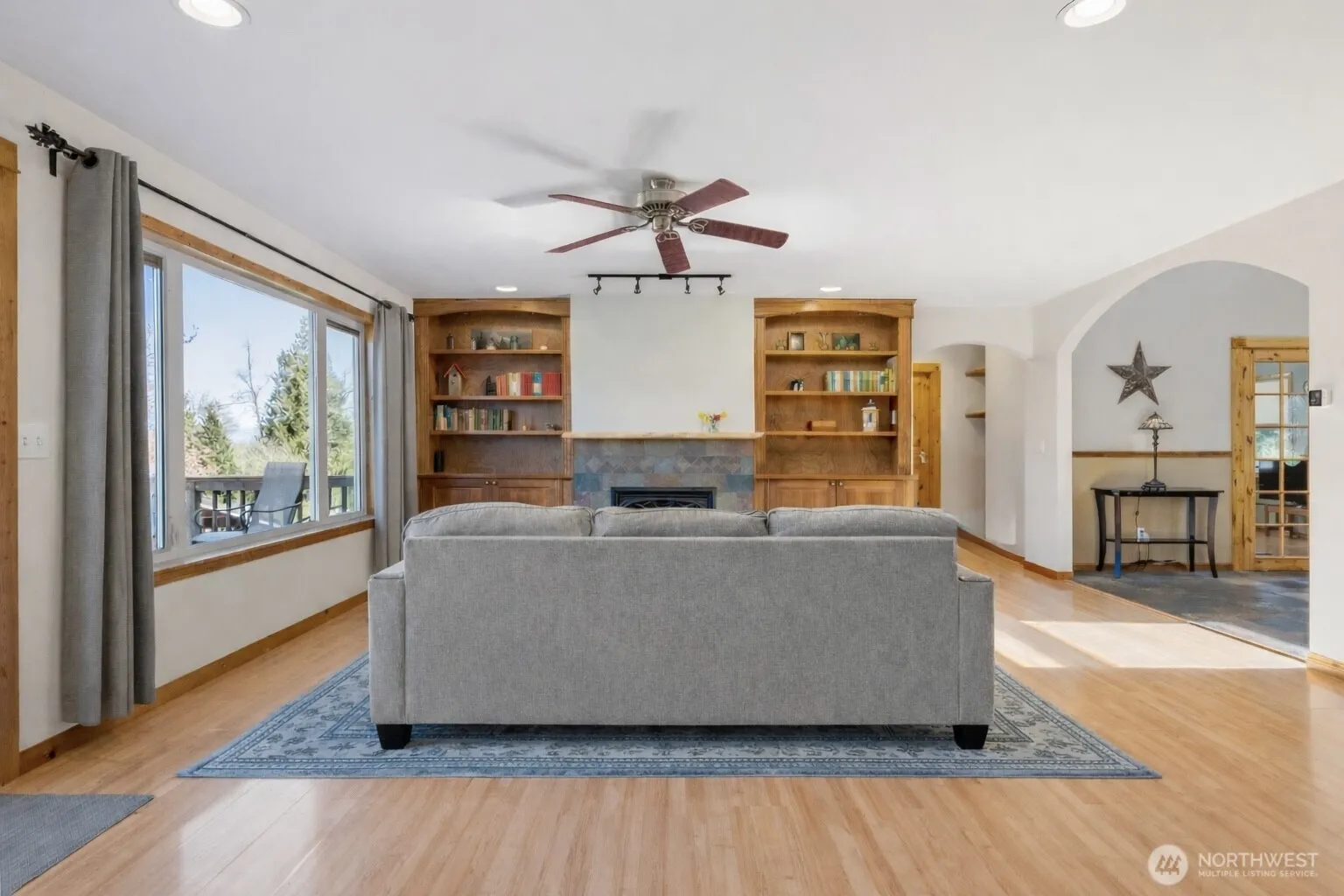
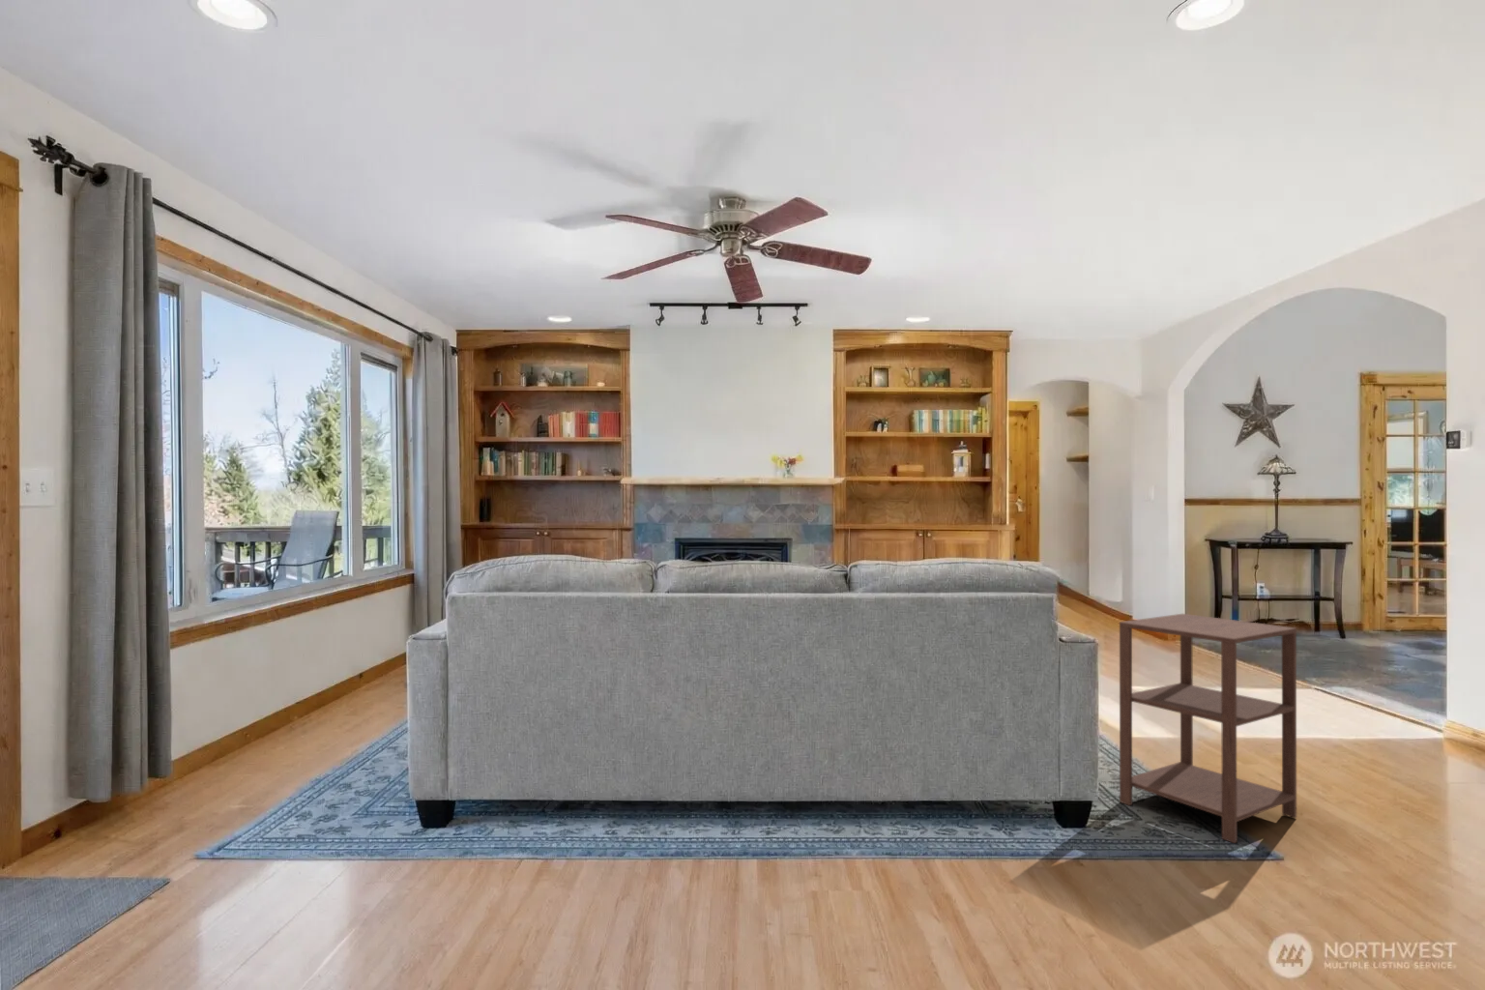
+ side table (1205, 716)
